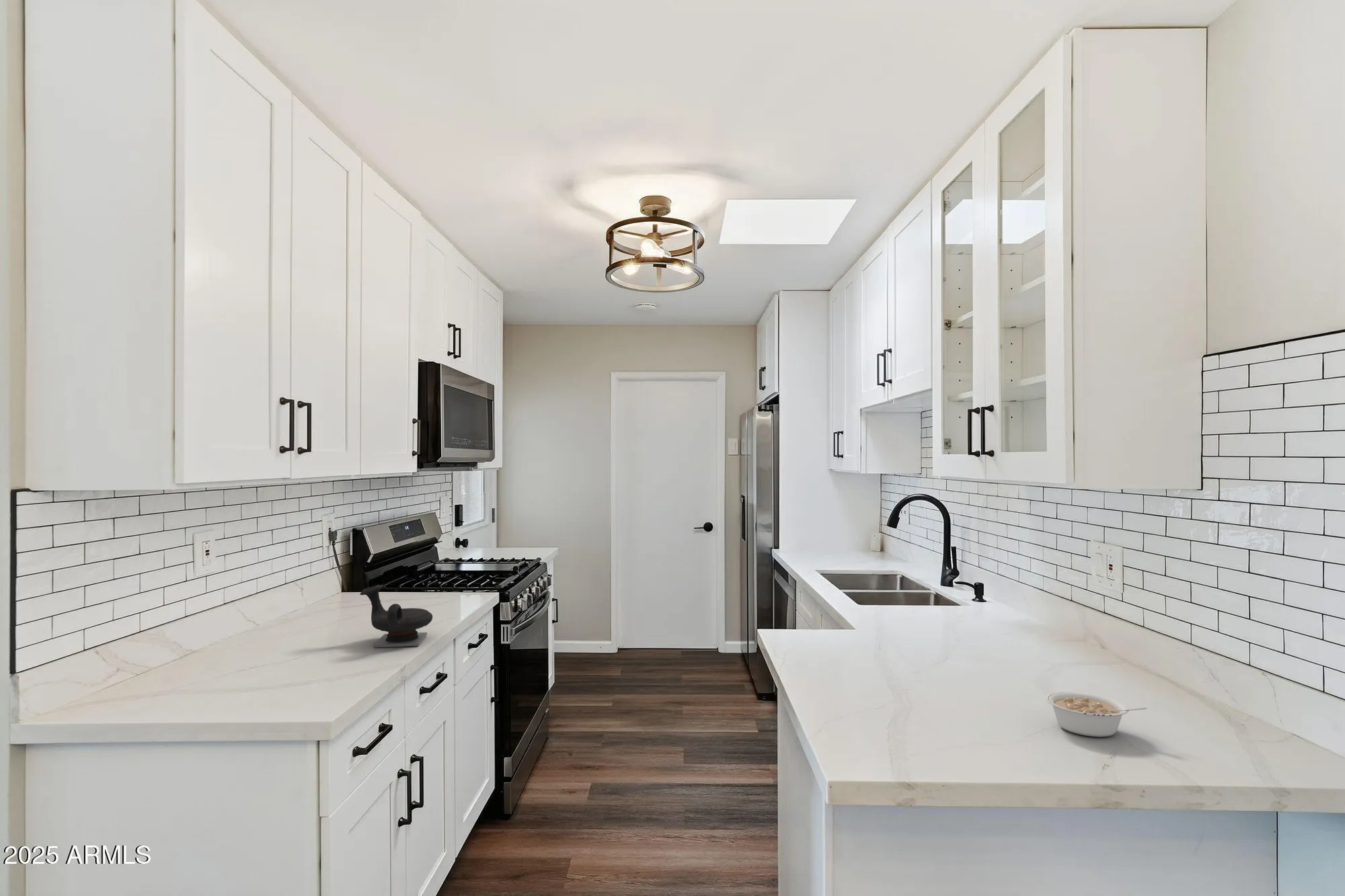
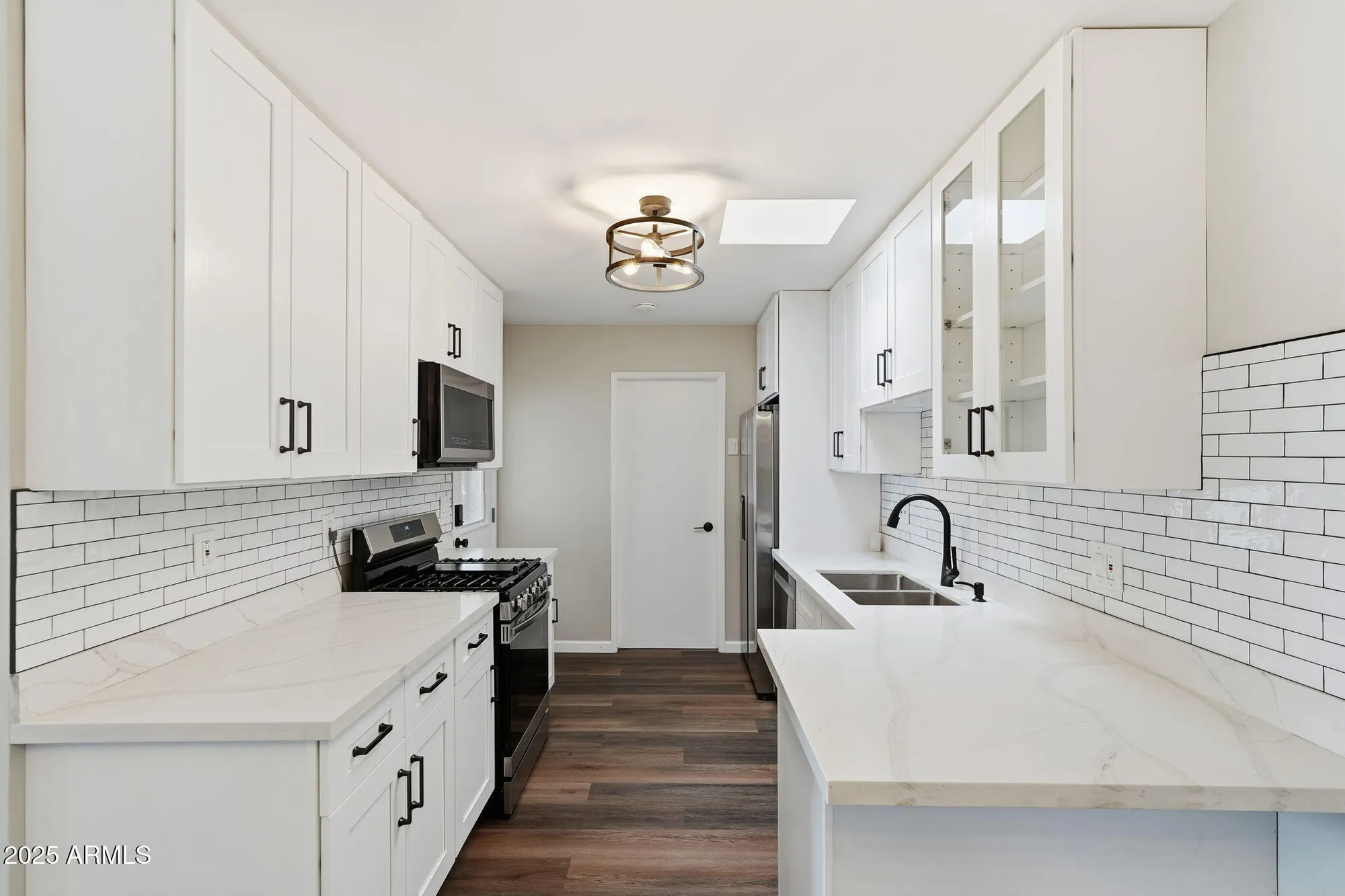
- teapot (394, 614)
- legume (1089, 712)
